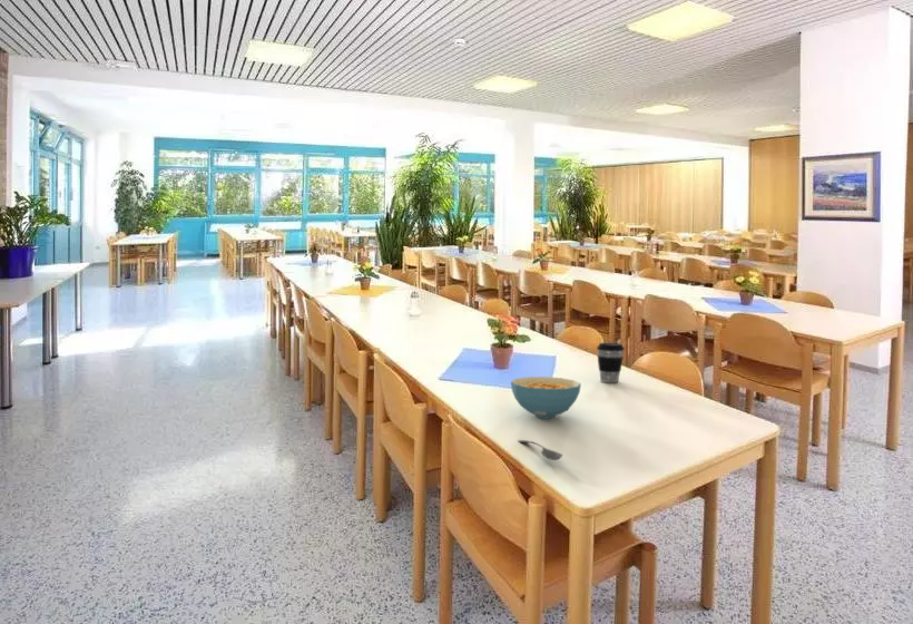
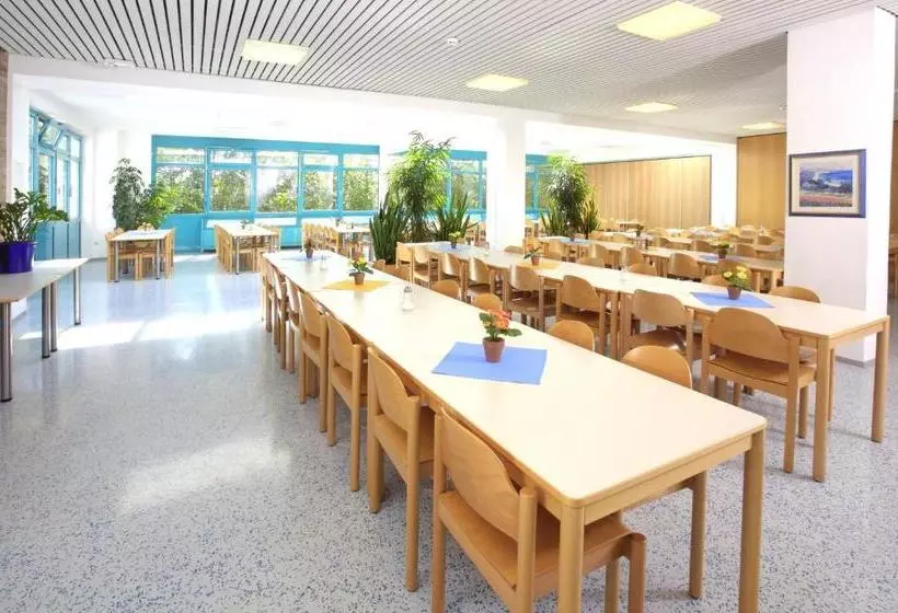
- cereal bowl (544, 399)
- soupspoon (538, 445)
- coffee cup (609, 362)
